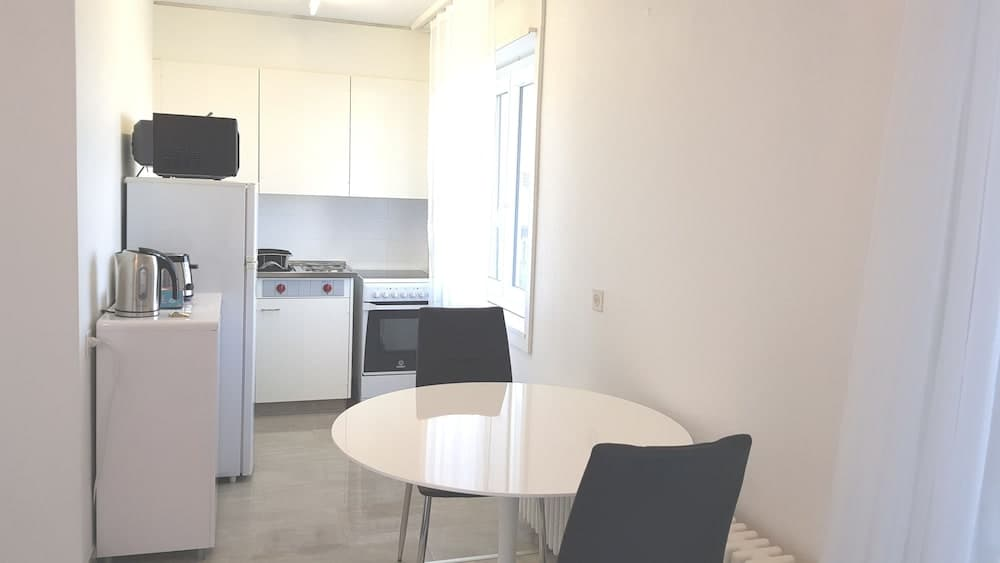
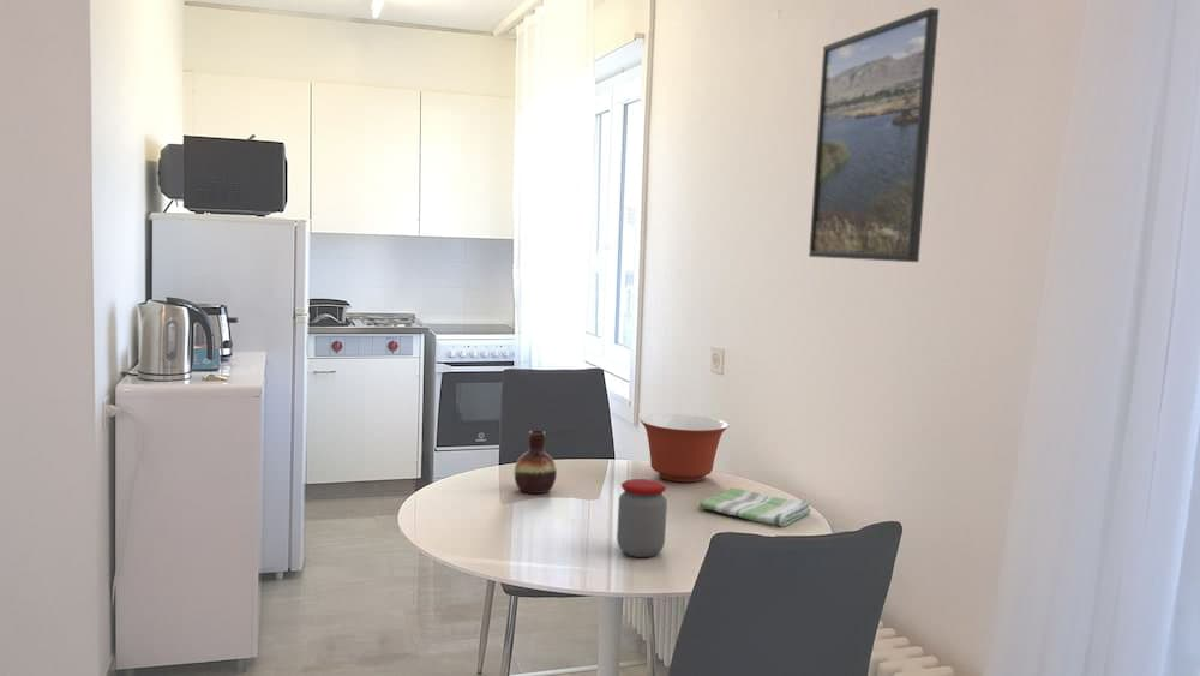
+ jar (642, 518)
+ mixing bowl (682, 449)
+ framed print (866, 145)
+ dish towel (755, 504)
+ vase (535, 461)
